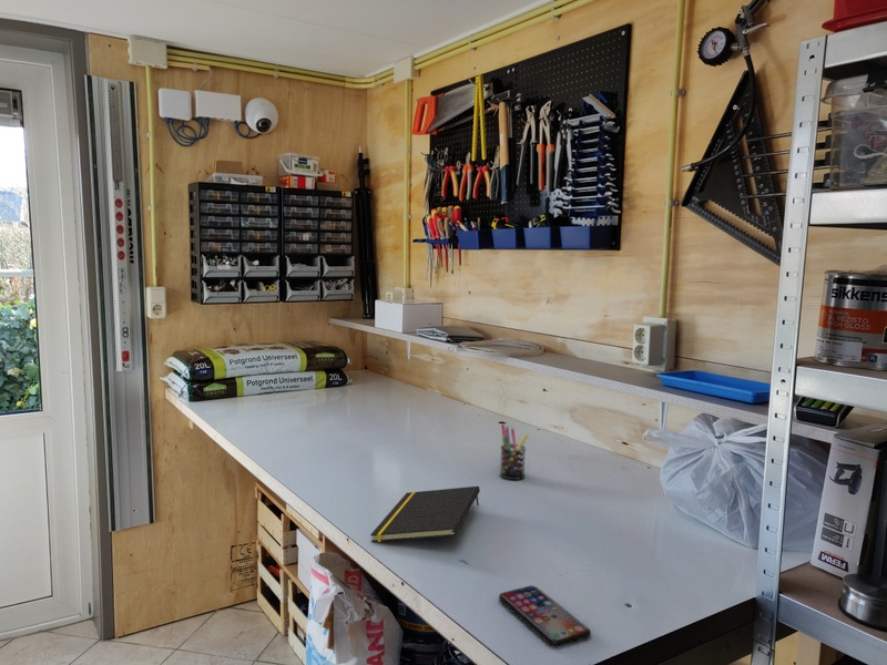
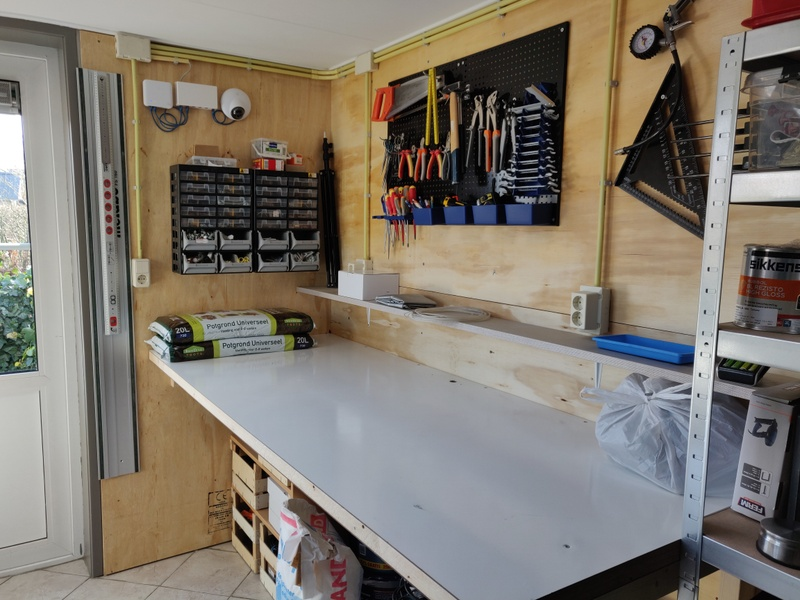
- notepad (428, 512)
- pen holder (510, 451)
- smartphone (542, 614)
